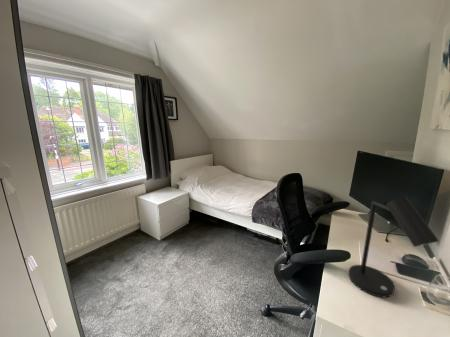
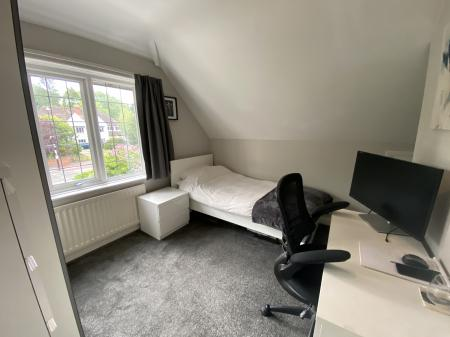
- desk lamp (369, 244)
